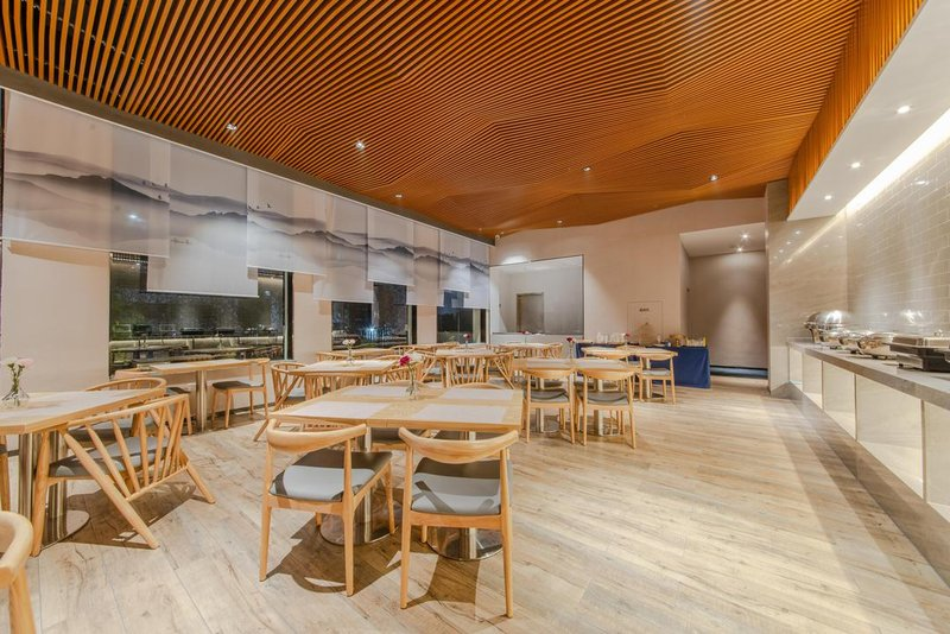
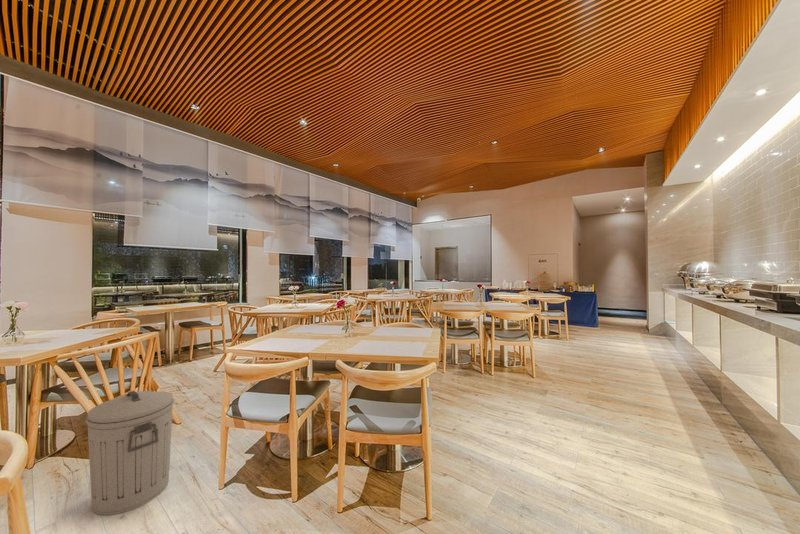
+ trash can (132, 442)
